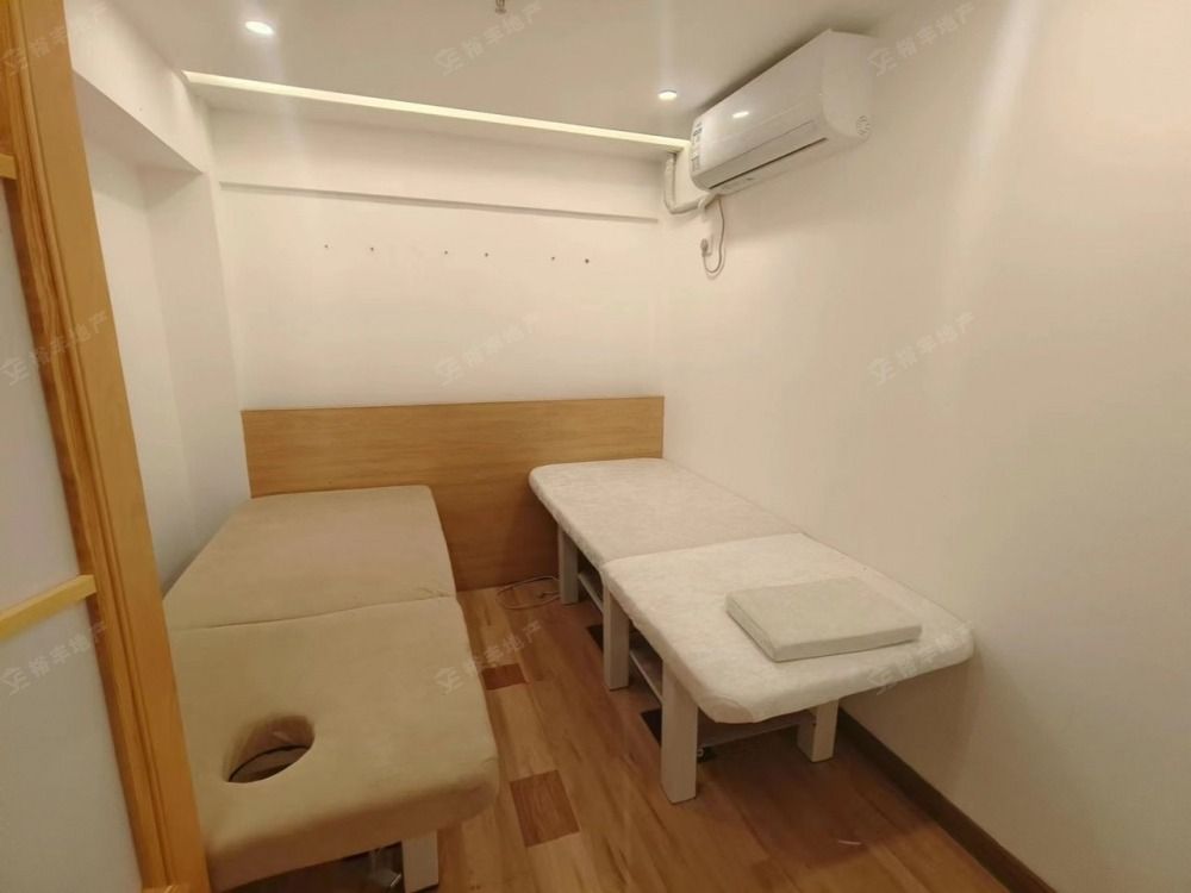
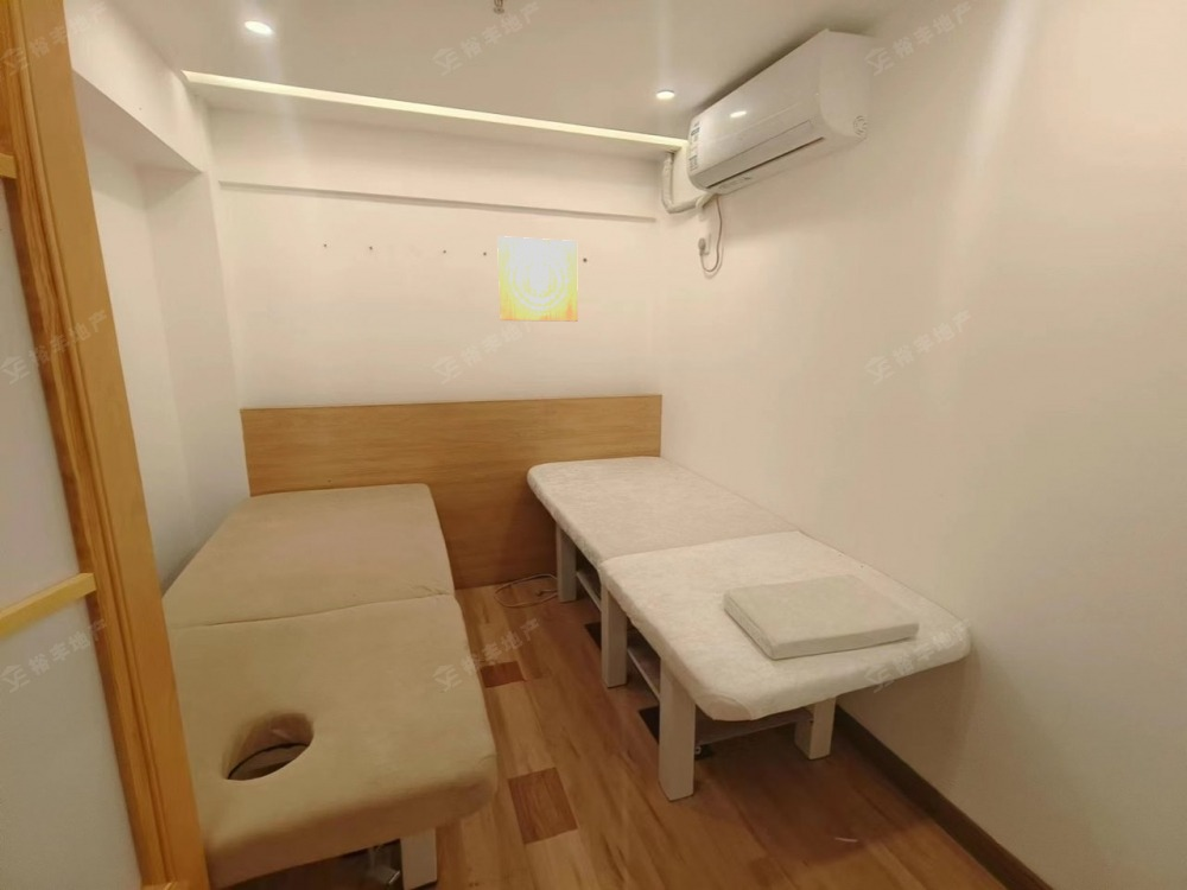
+ wall art (539, 280)
